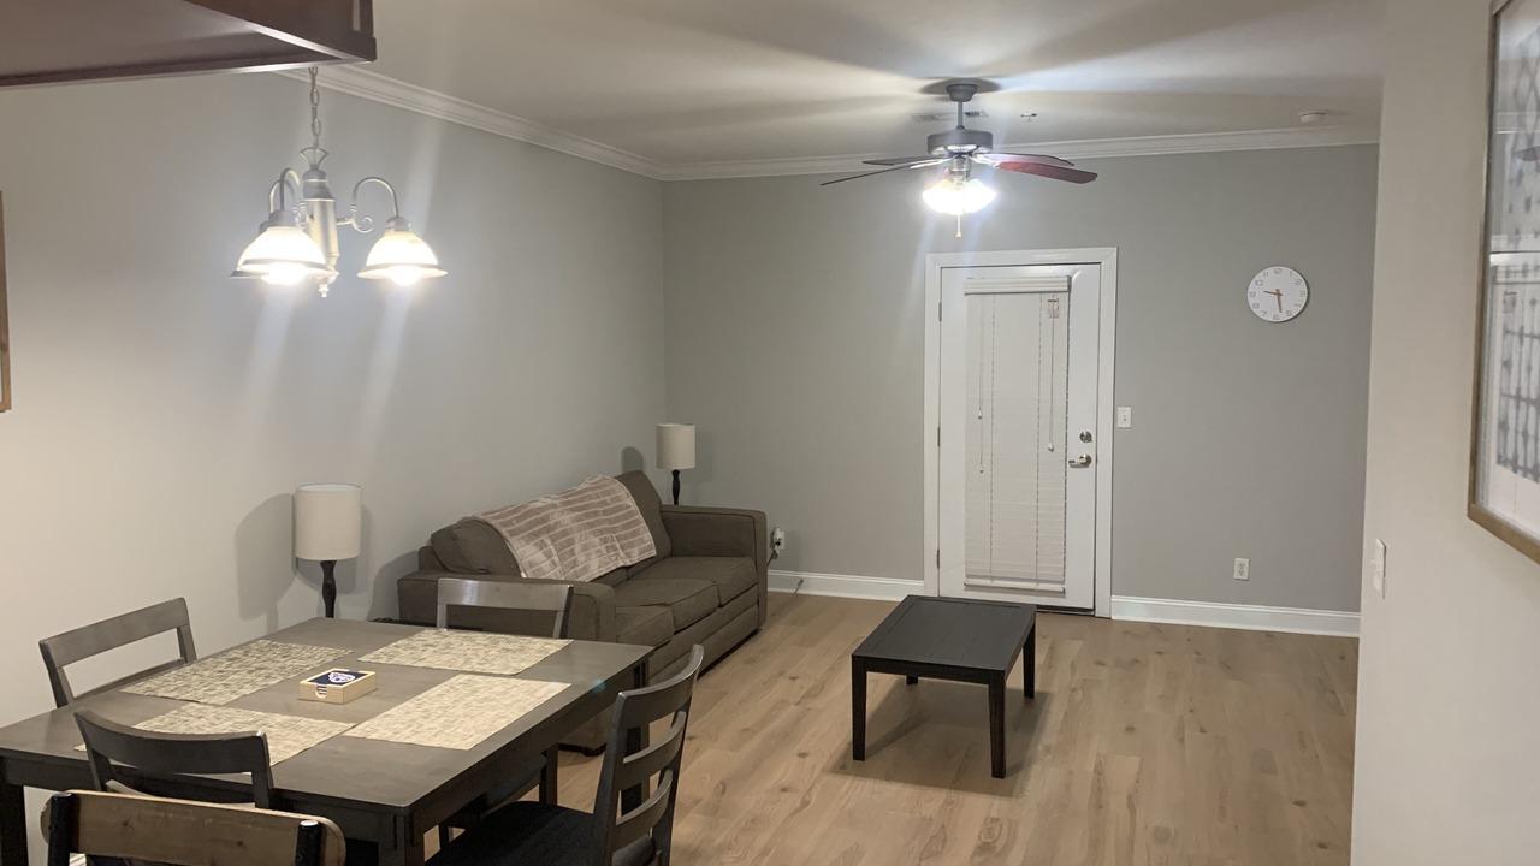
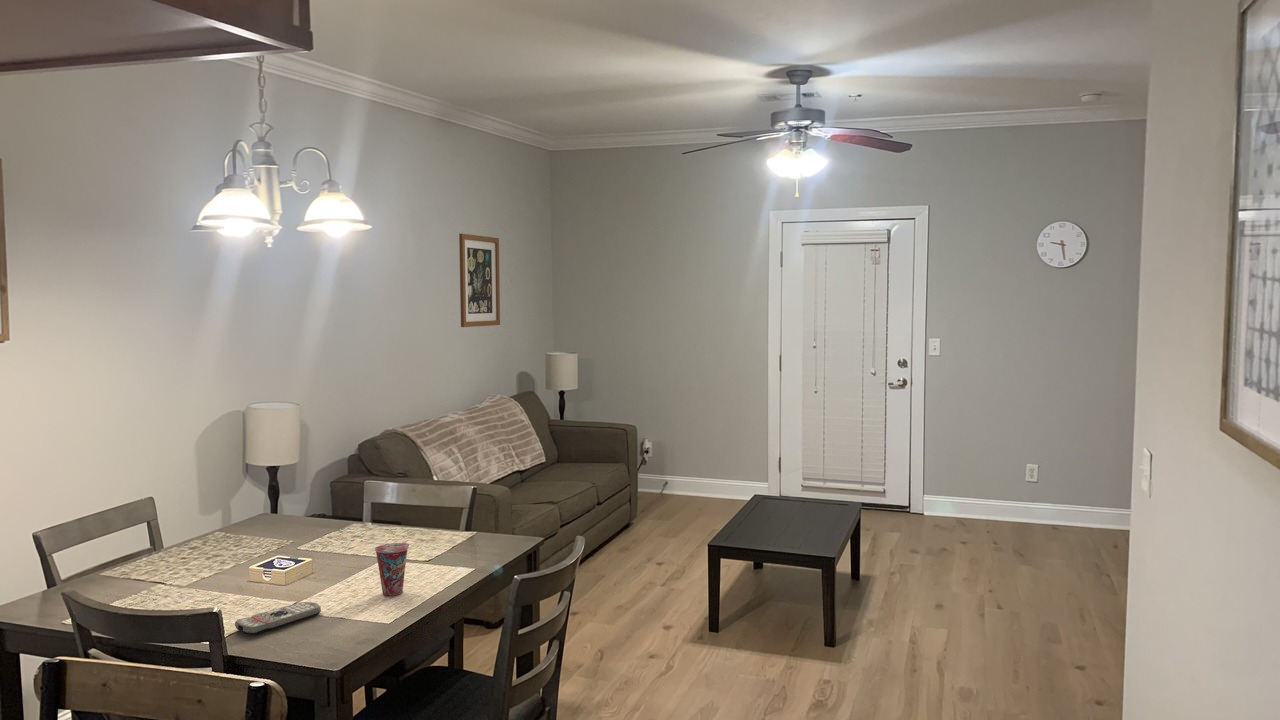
+ wall art (480, 281)
+ remote control (280, 617)
+ cup (392, 569)
